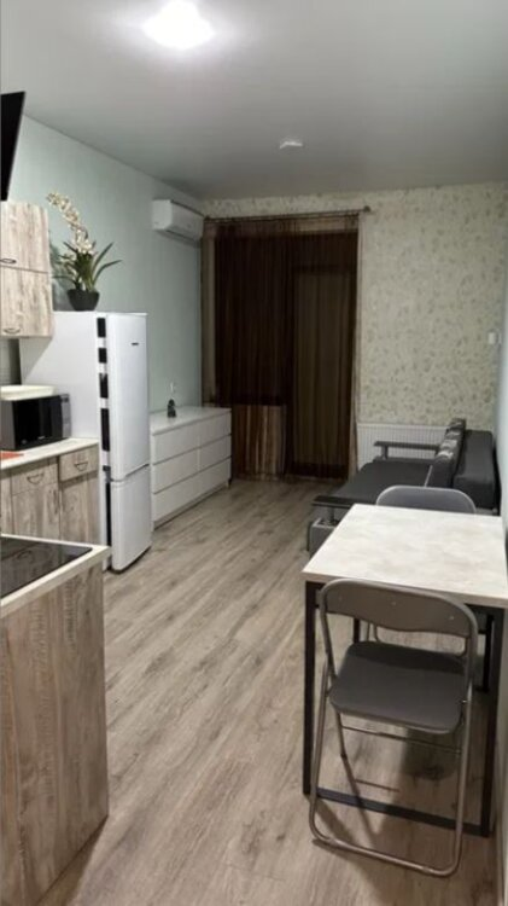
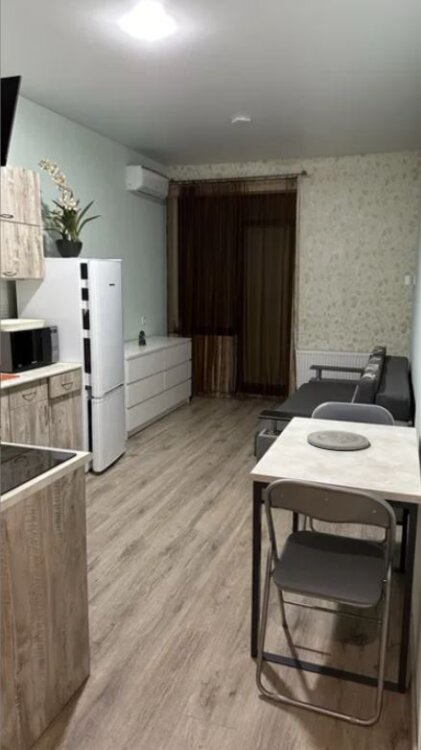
+ plate (337, 439)
